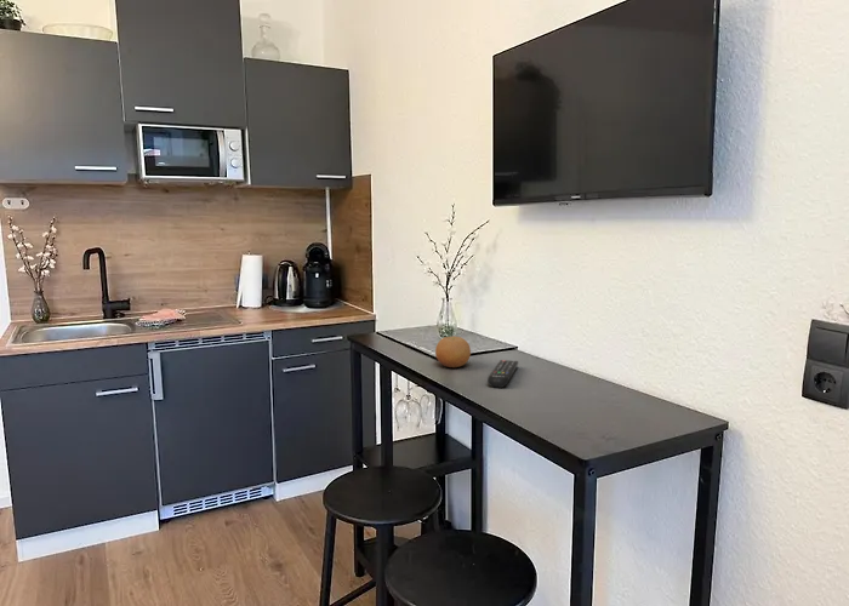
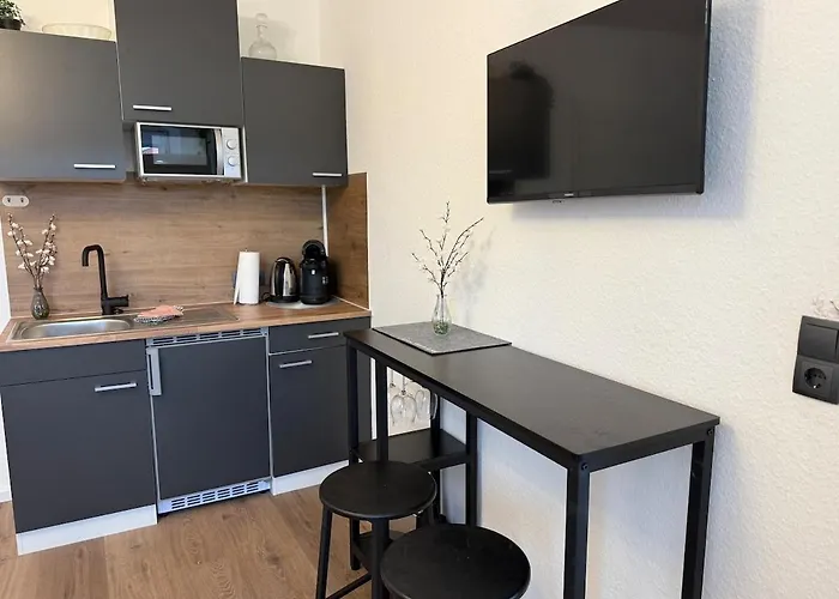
- remote control (503, 372)
- fruit (452, 351)
